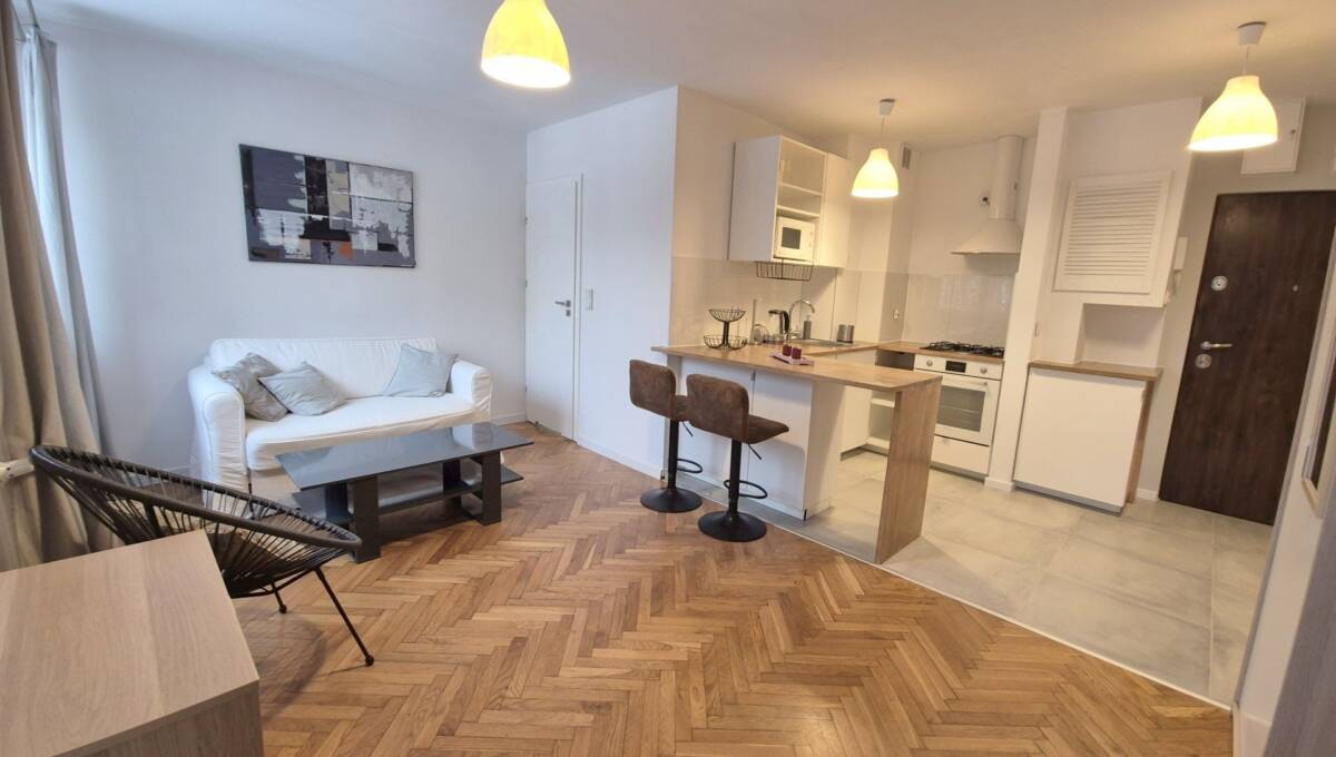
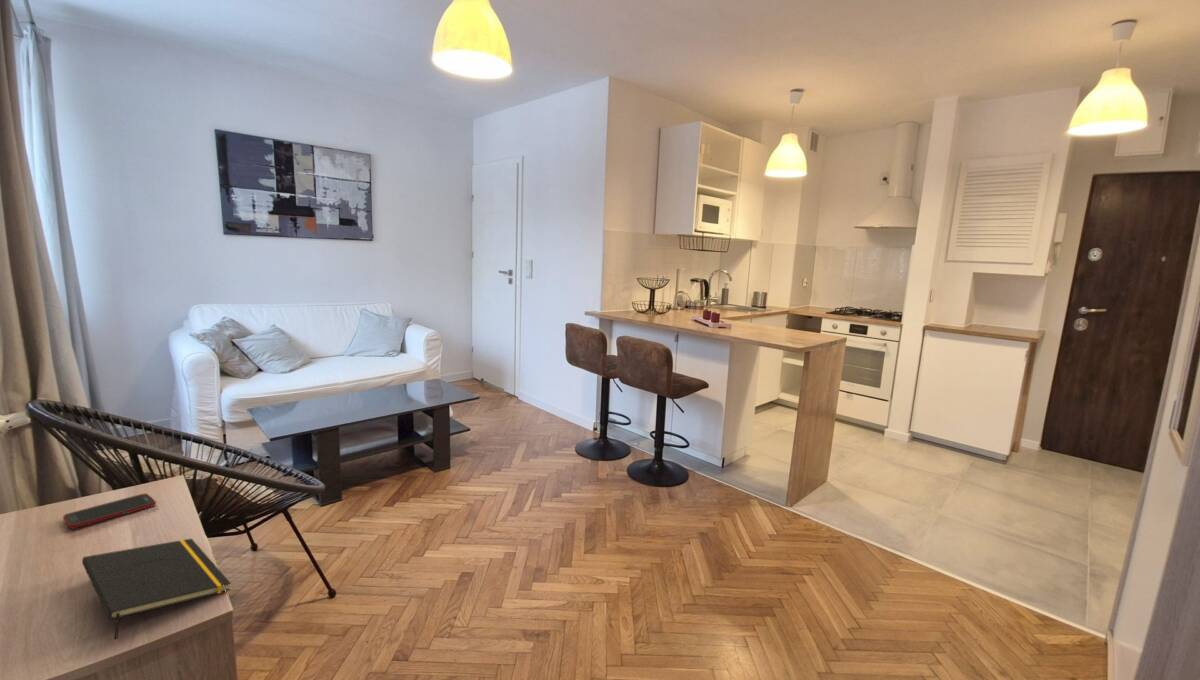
+ cell phone (111, 510)
+ notepad (156, 573)
